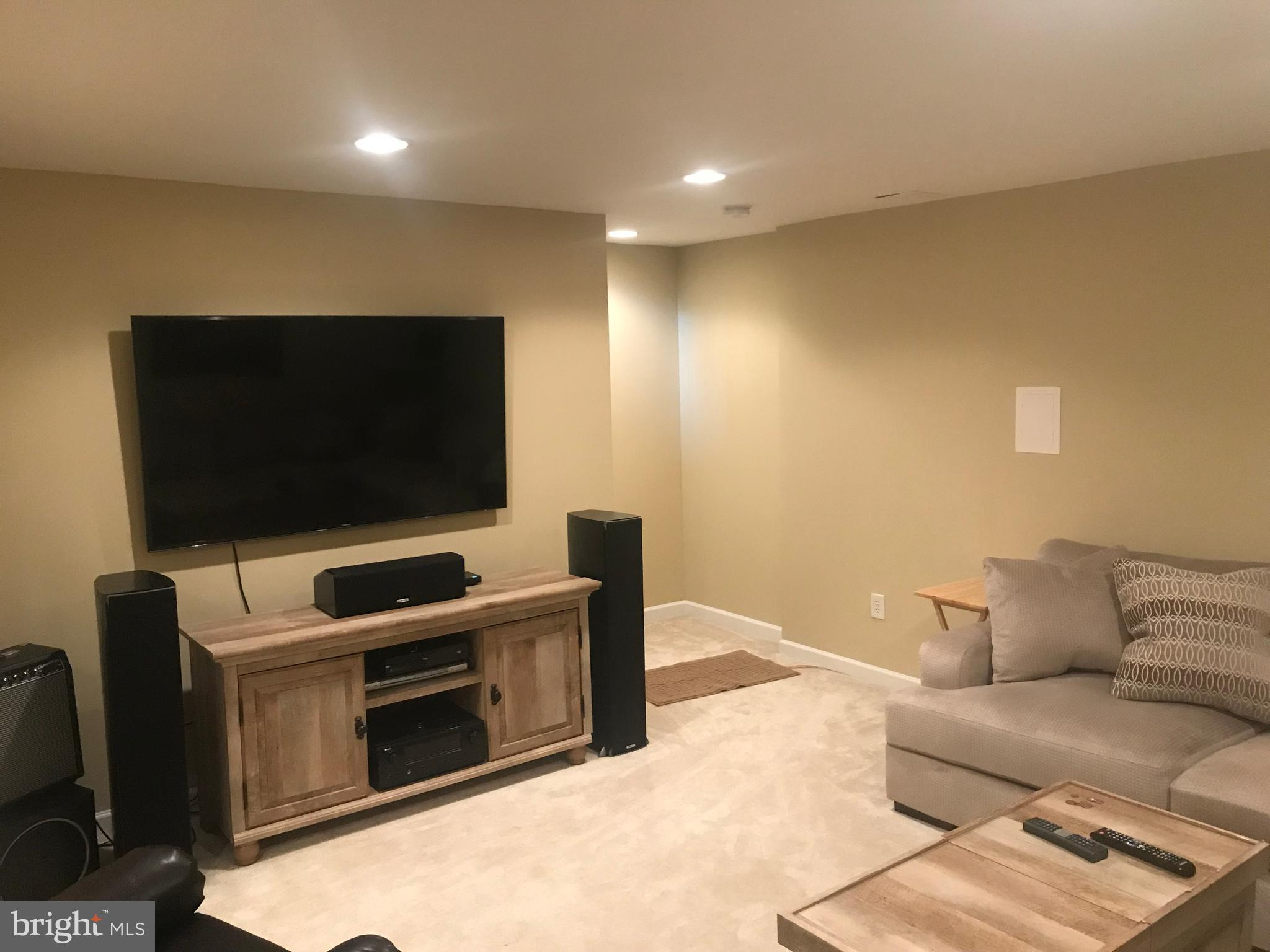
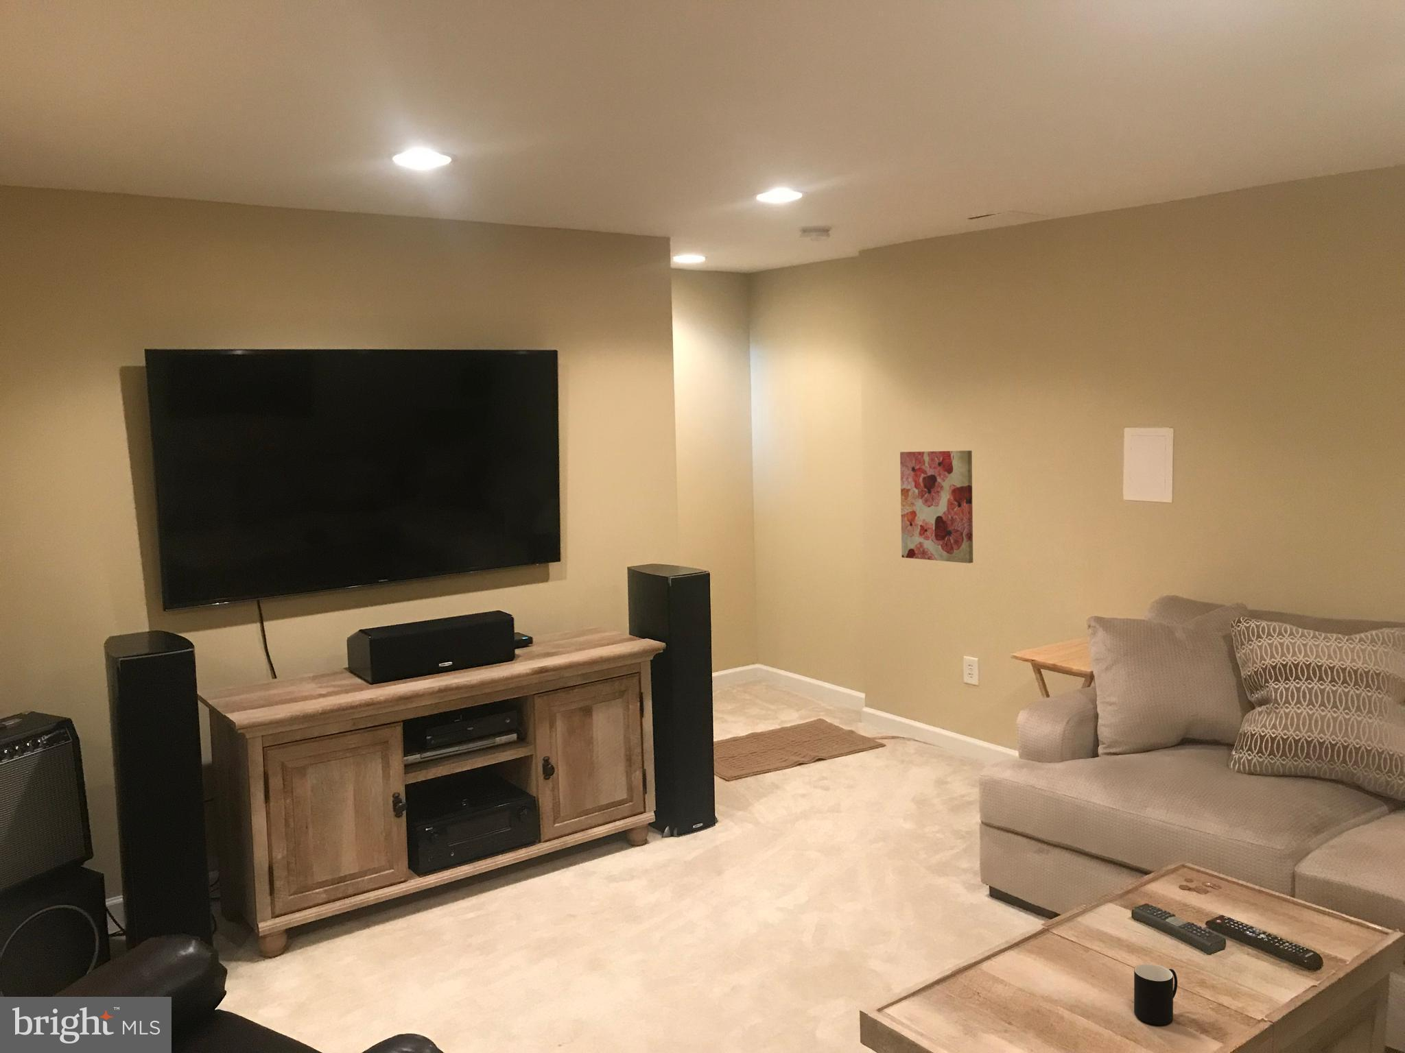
+ wall art (935, 505)
+ cup (1159, 992)
